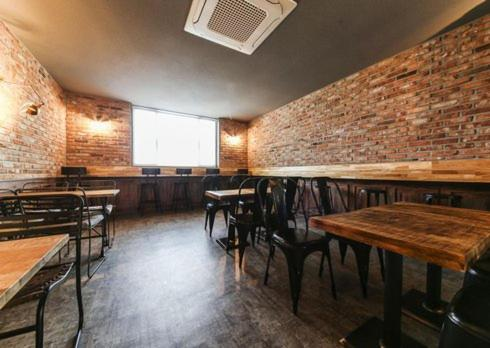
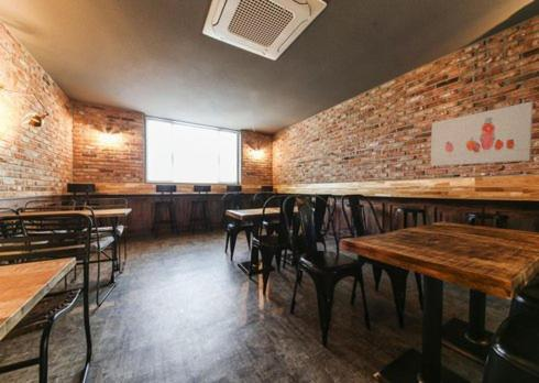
+ wall art (474, 139)
